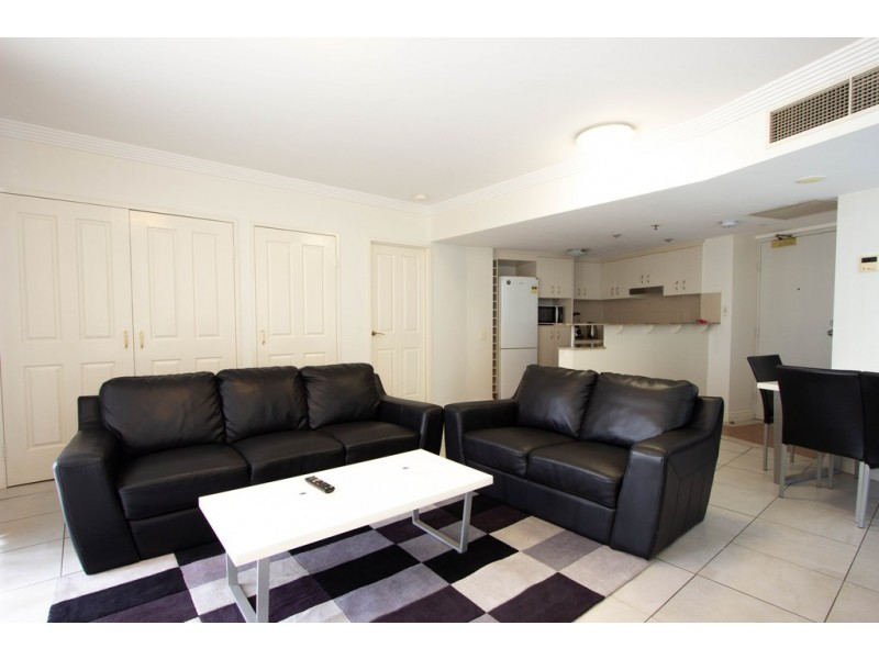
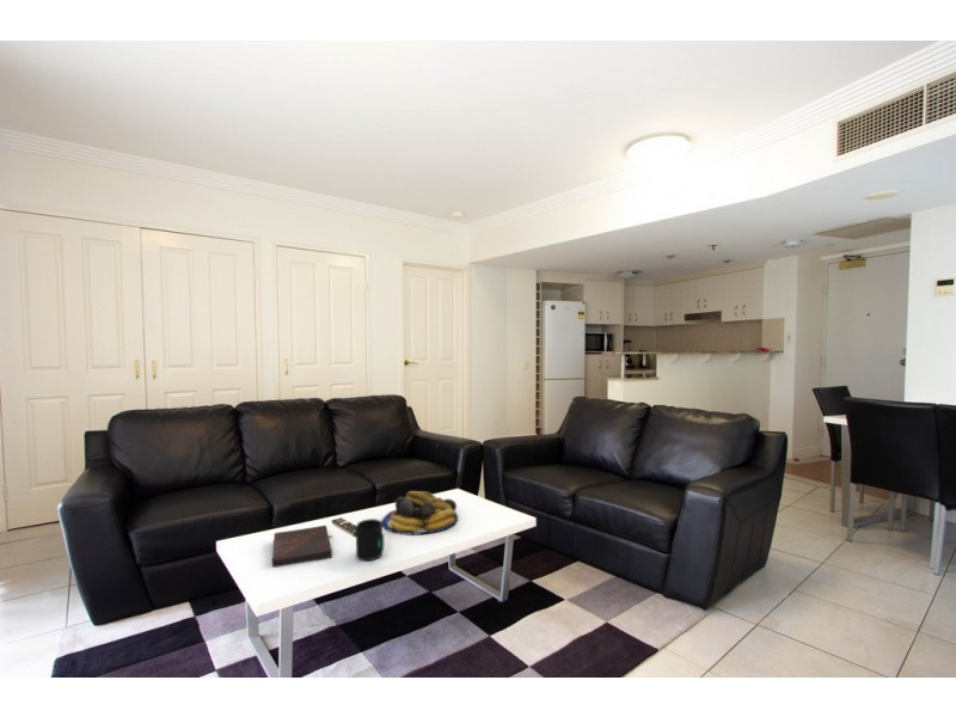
+ fruit bowl (419, 505)
+ mug (373, 540)
+ book (301, 545)
